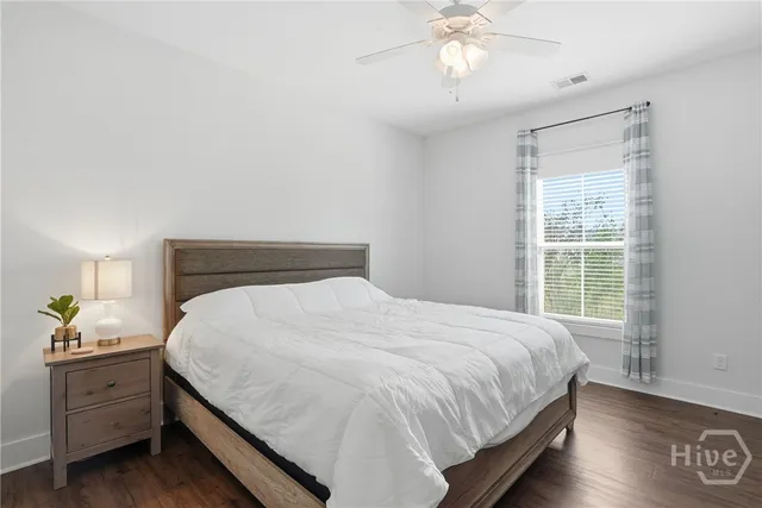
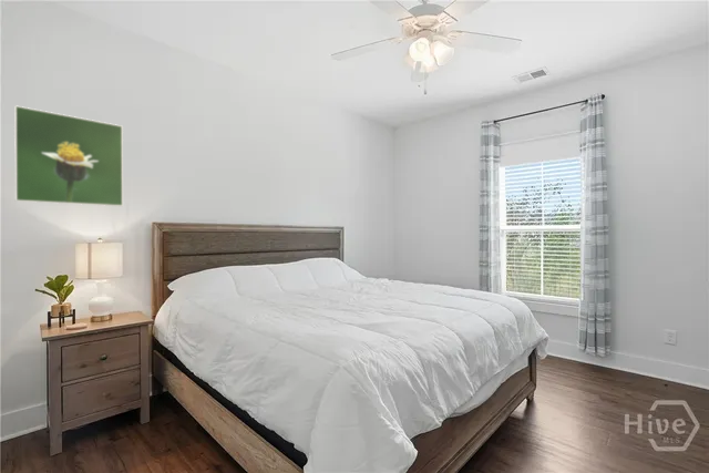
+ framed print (73, 160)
